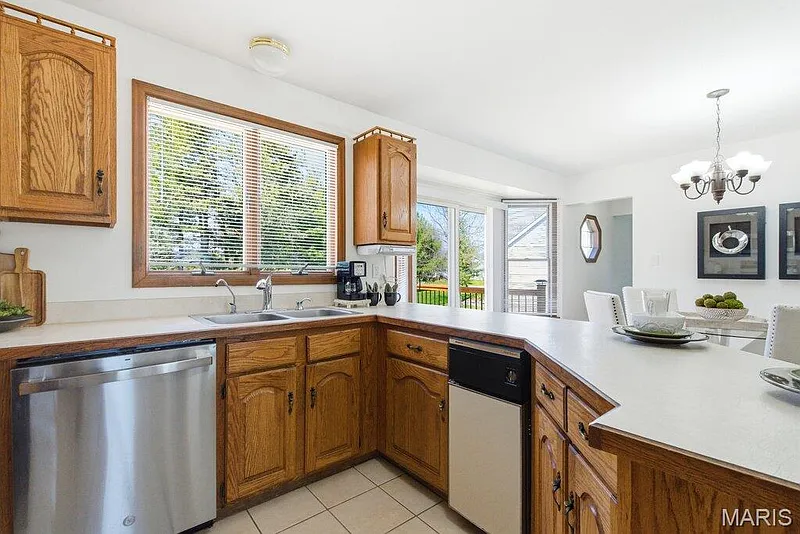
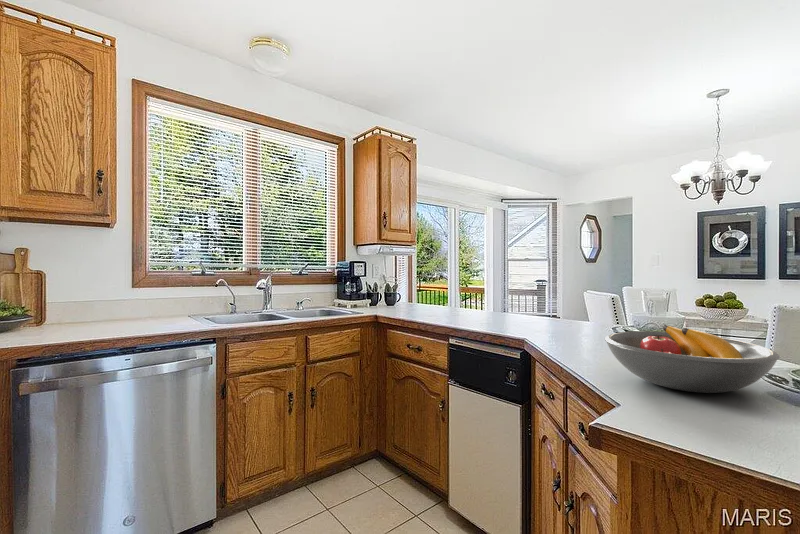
+ fruit bowl (682, 357)
